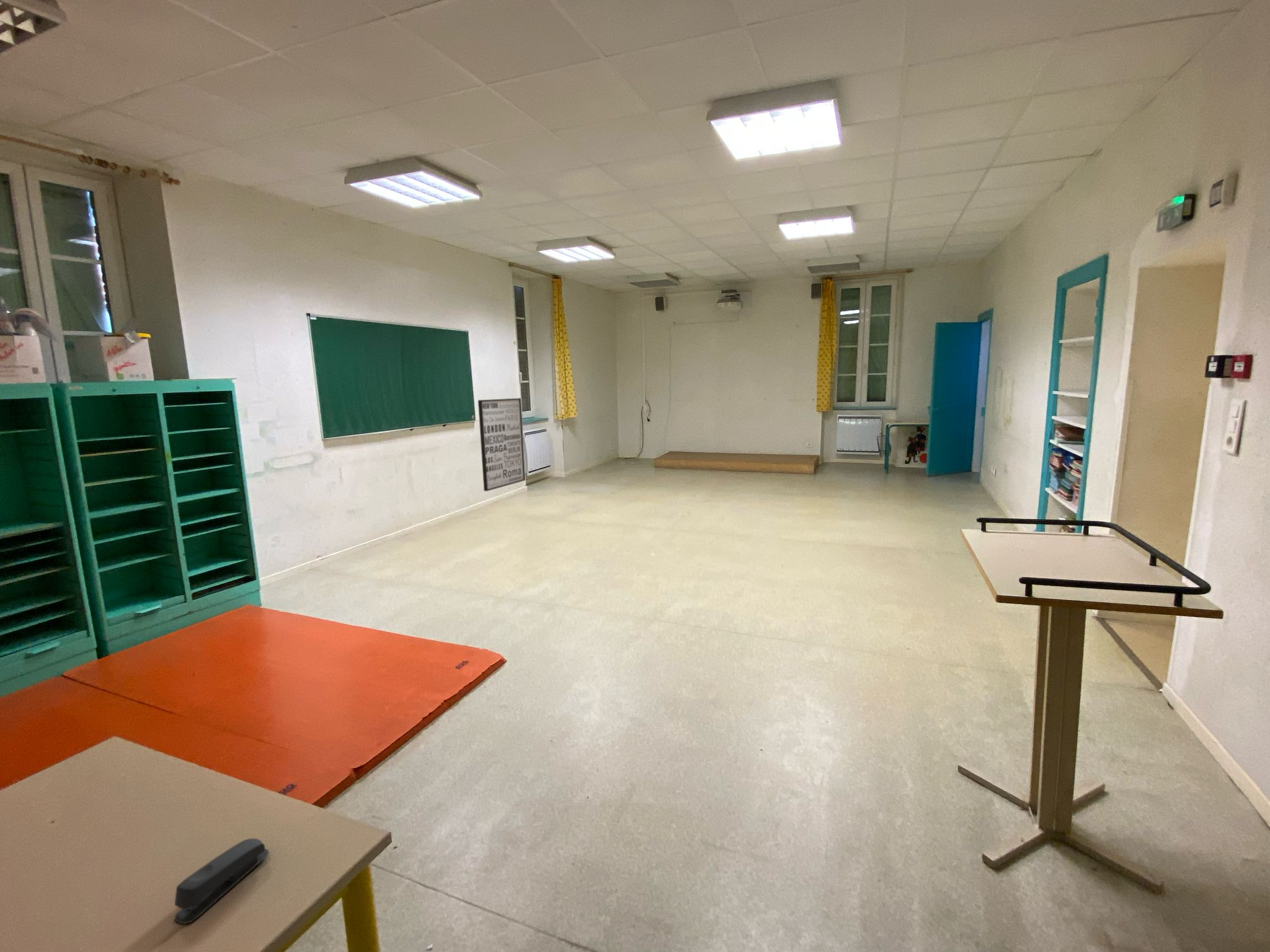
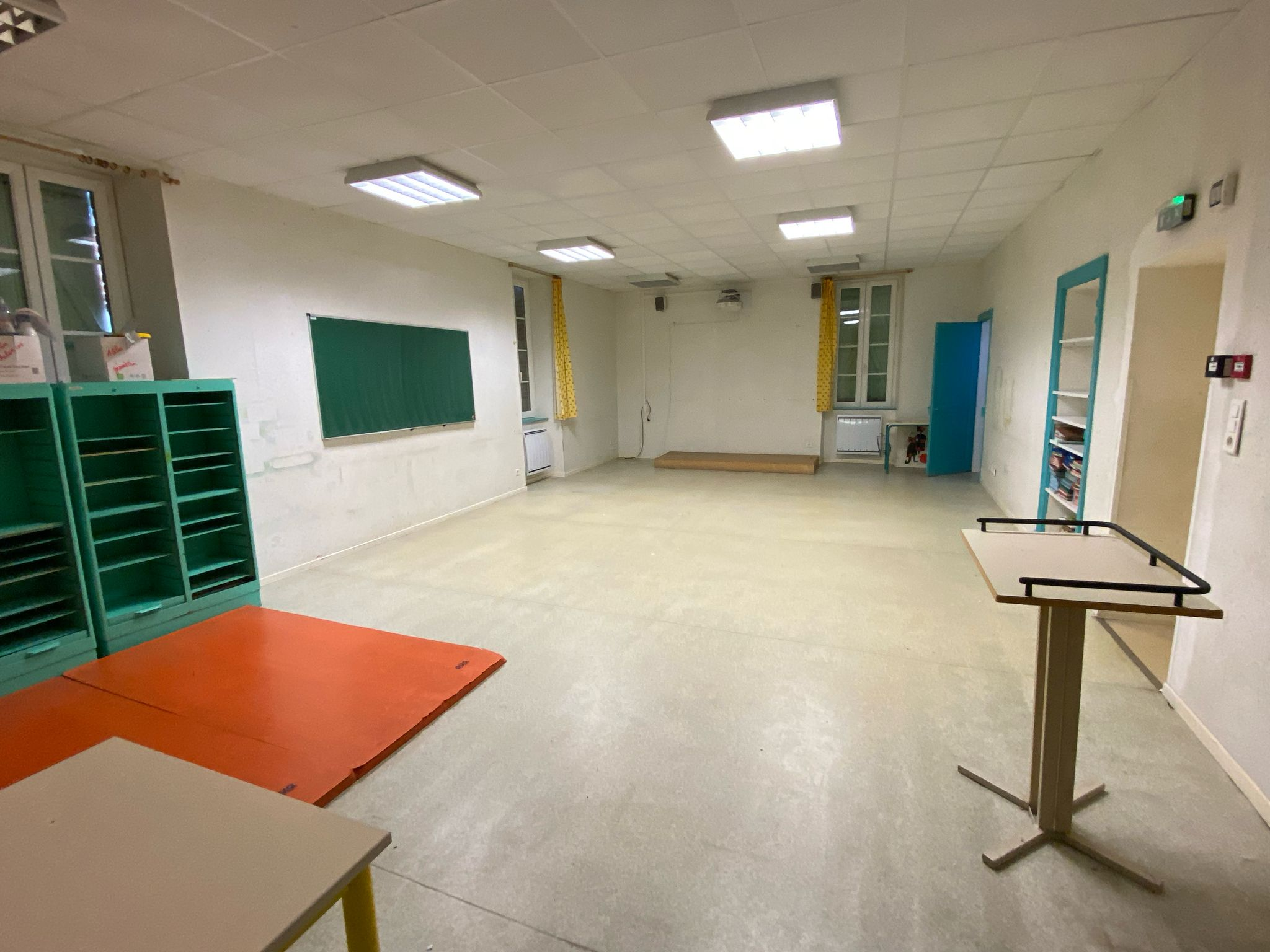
- wall art (503, 443)
- stapler (223, 870)
